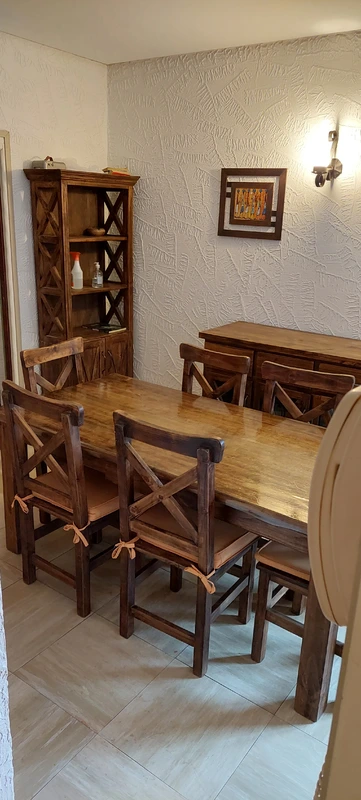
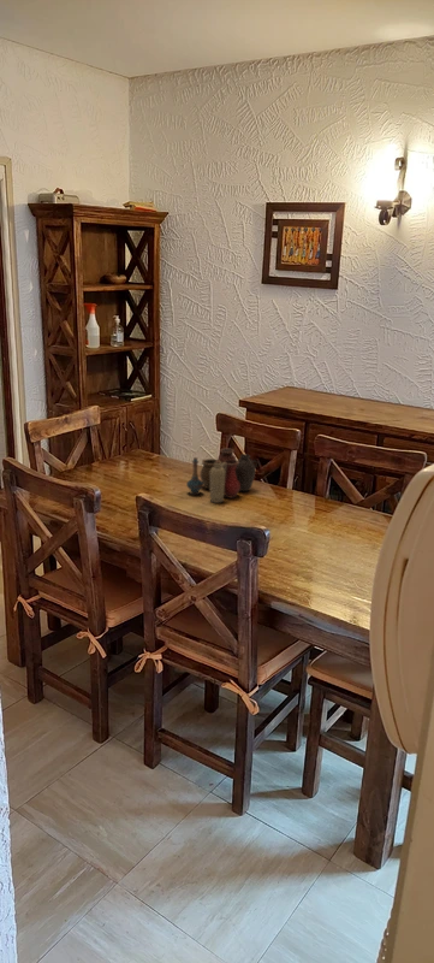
+ vase (221, 471)
